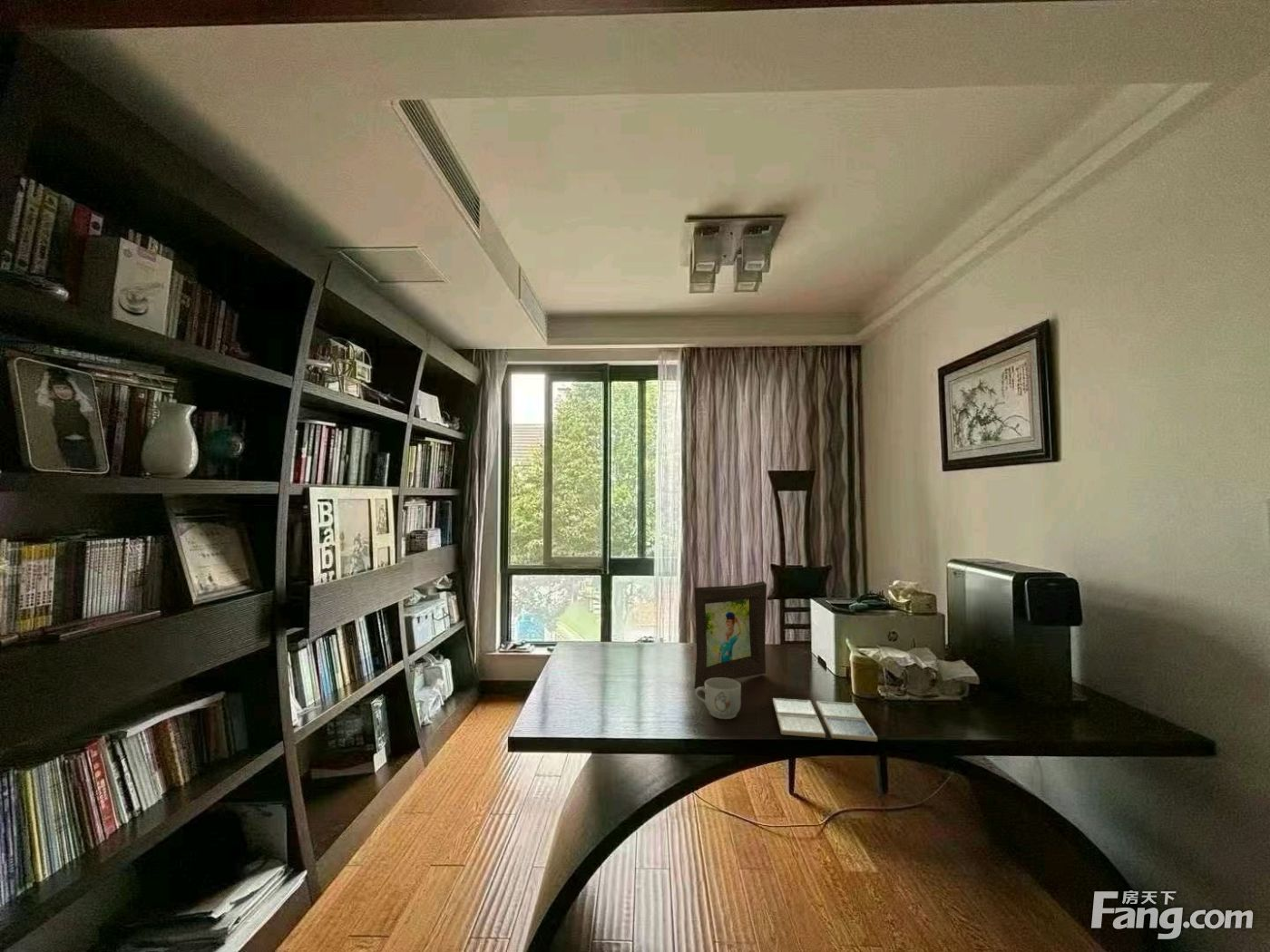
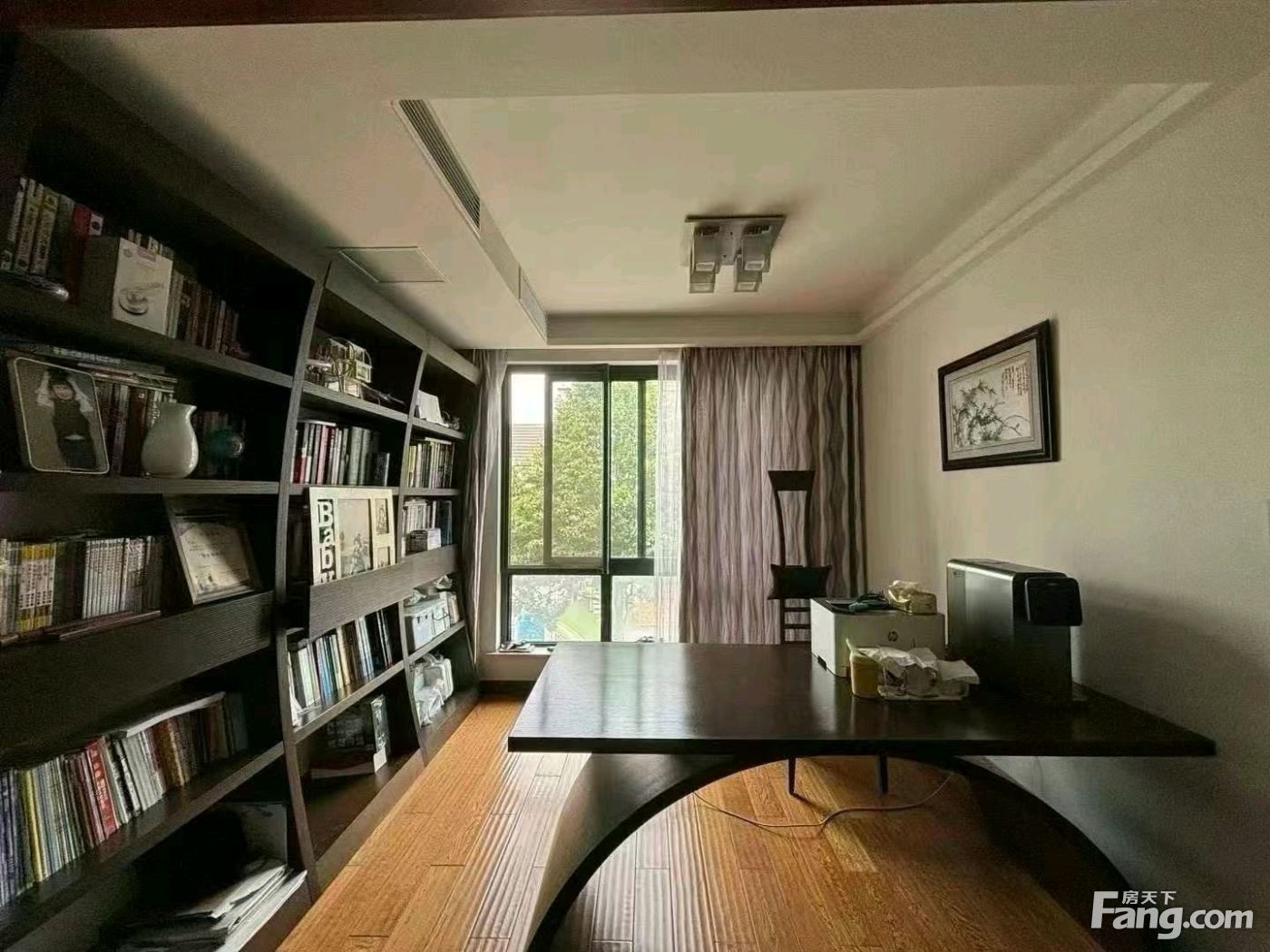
- mug (718, 698)
- drink coaster (822, 716)
- picture frame (730, 632)
